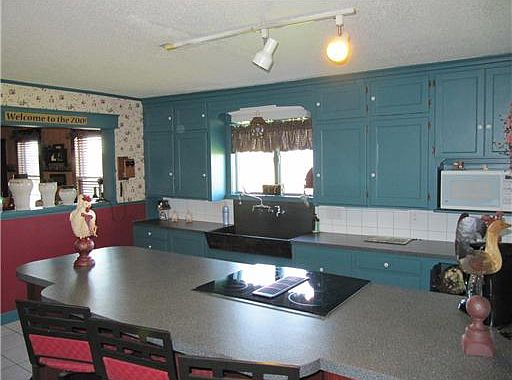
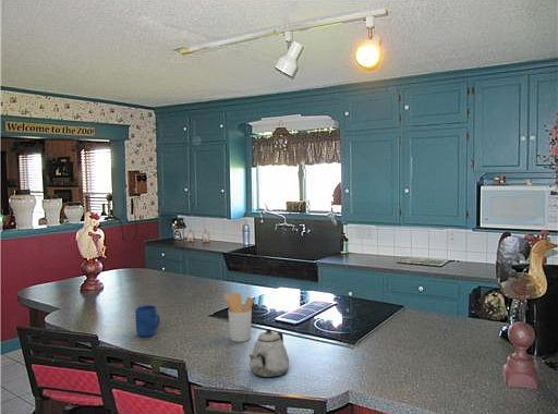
+ mug (149, 321)
+ teapot (267, 351)
+ utensil holder (238, 315)
